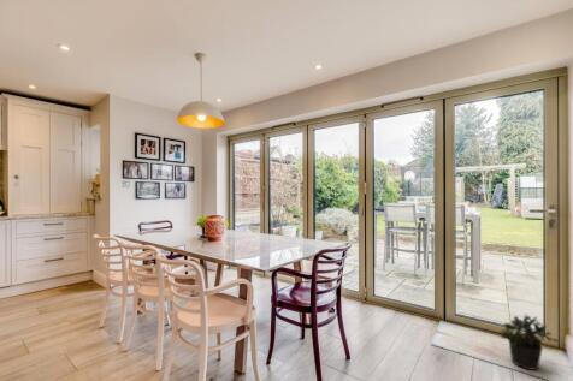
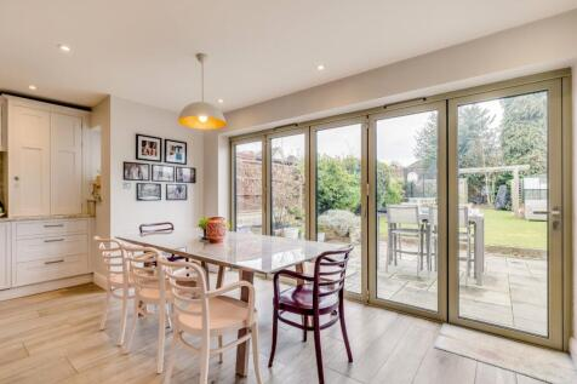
- potted plant (527, 339)
